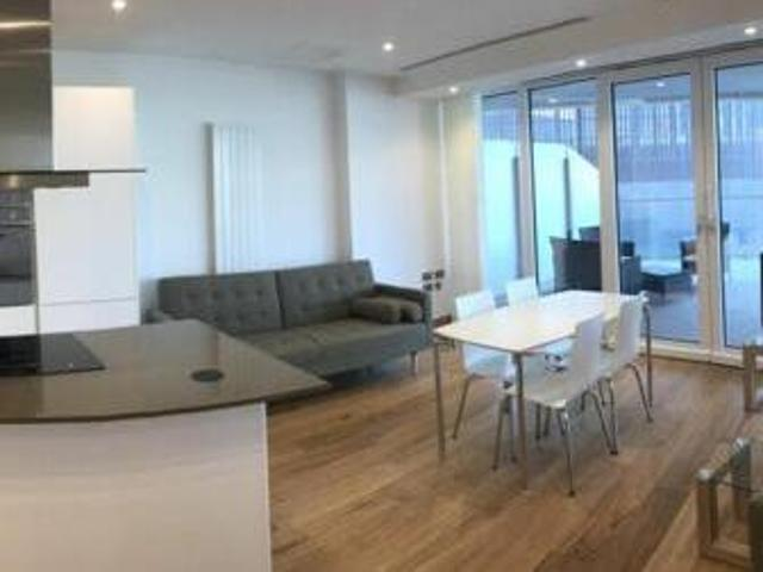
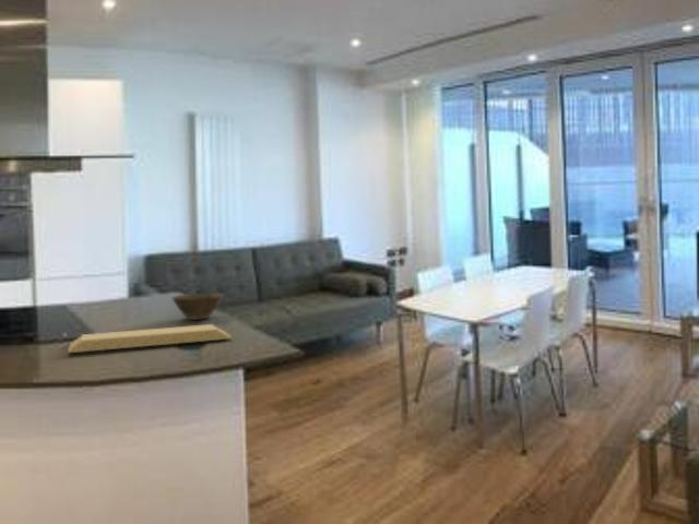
+ bowl (198, 307)
+ cutting board (151, 336)
